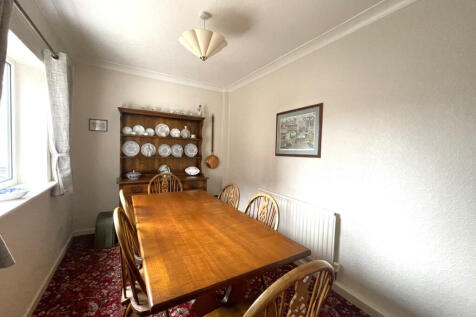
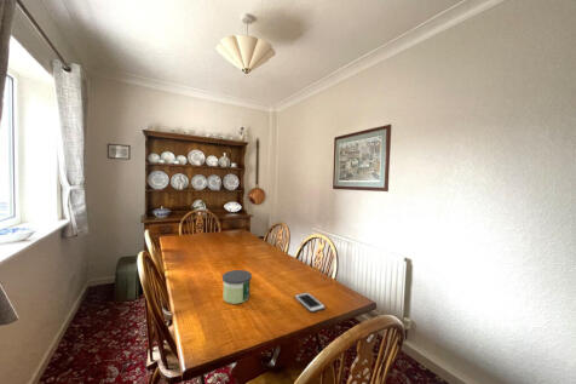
+ candle (236, 286)
+ cell phone (309, 302)
